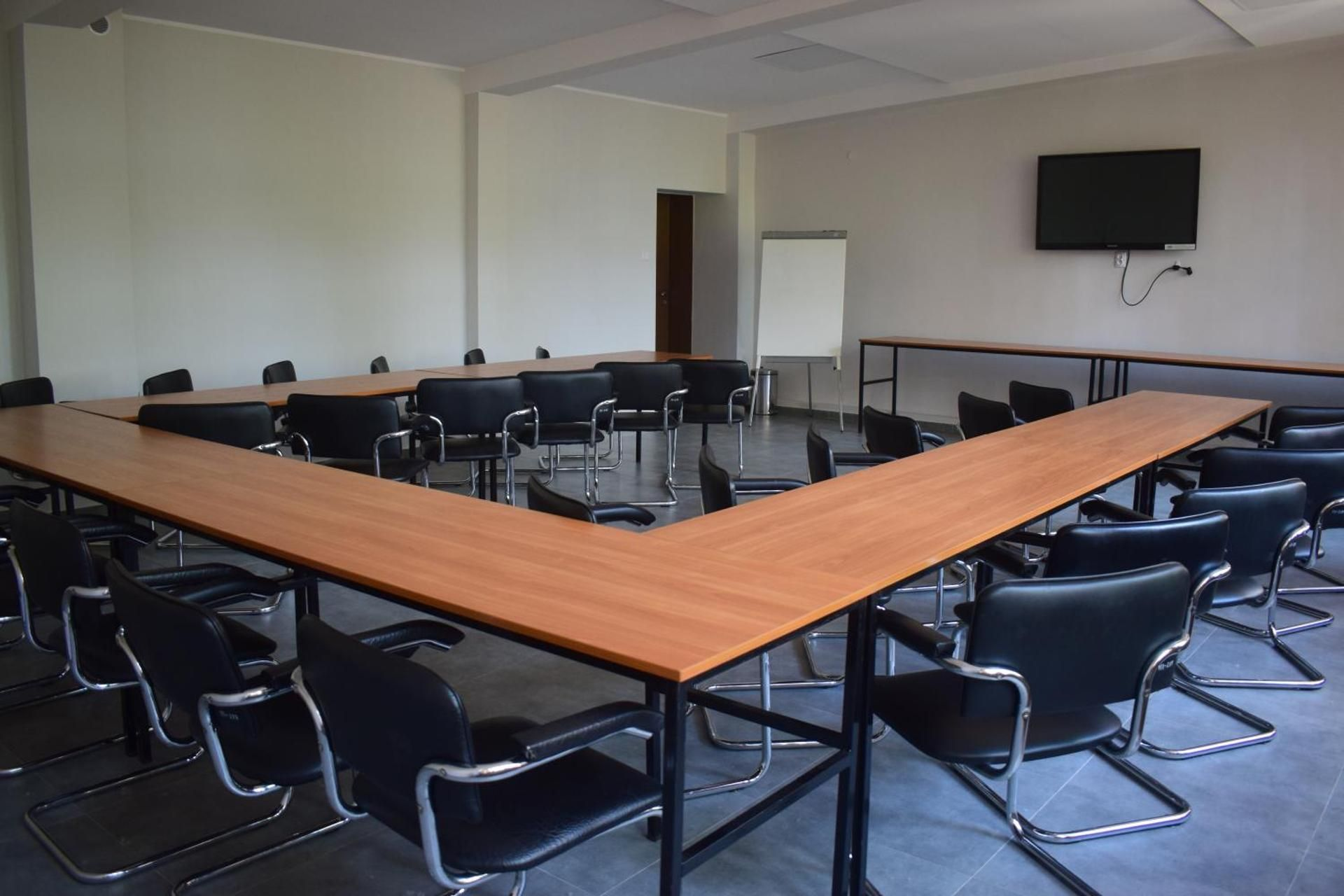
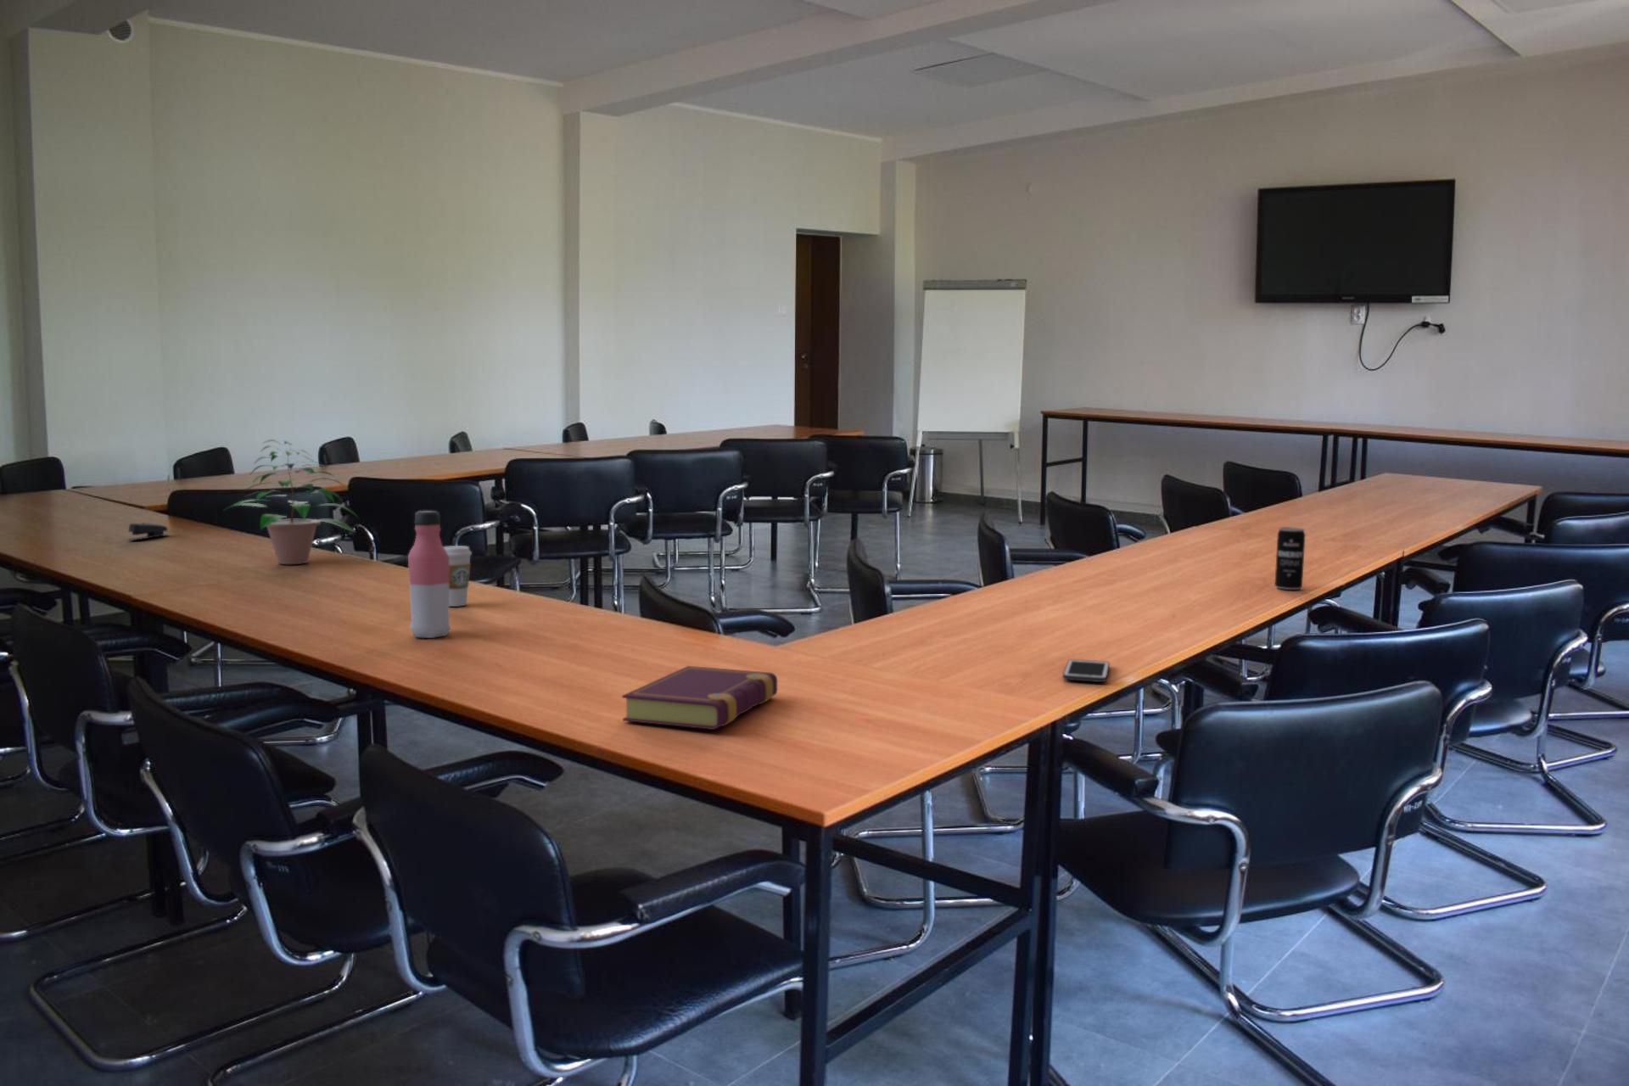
+ coffee cup (455, 576)
+ stapler (148, 530)
+ potted plant (291, 502)
+ beverage can (1290, 559)
+ book (704, 695)
+ cell phone (1086, 670)
+ water bottle (429, 572)
